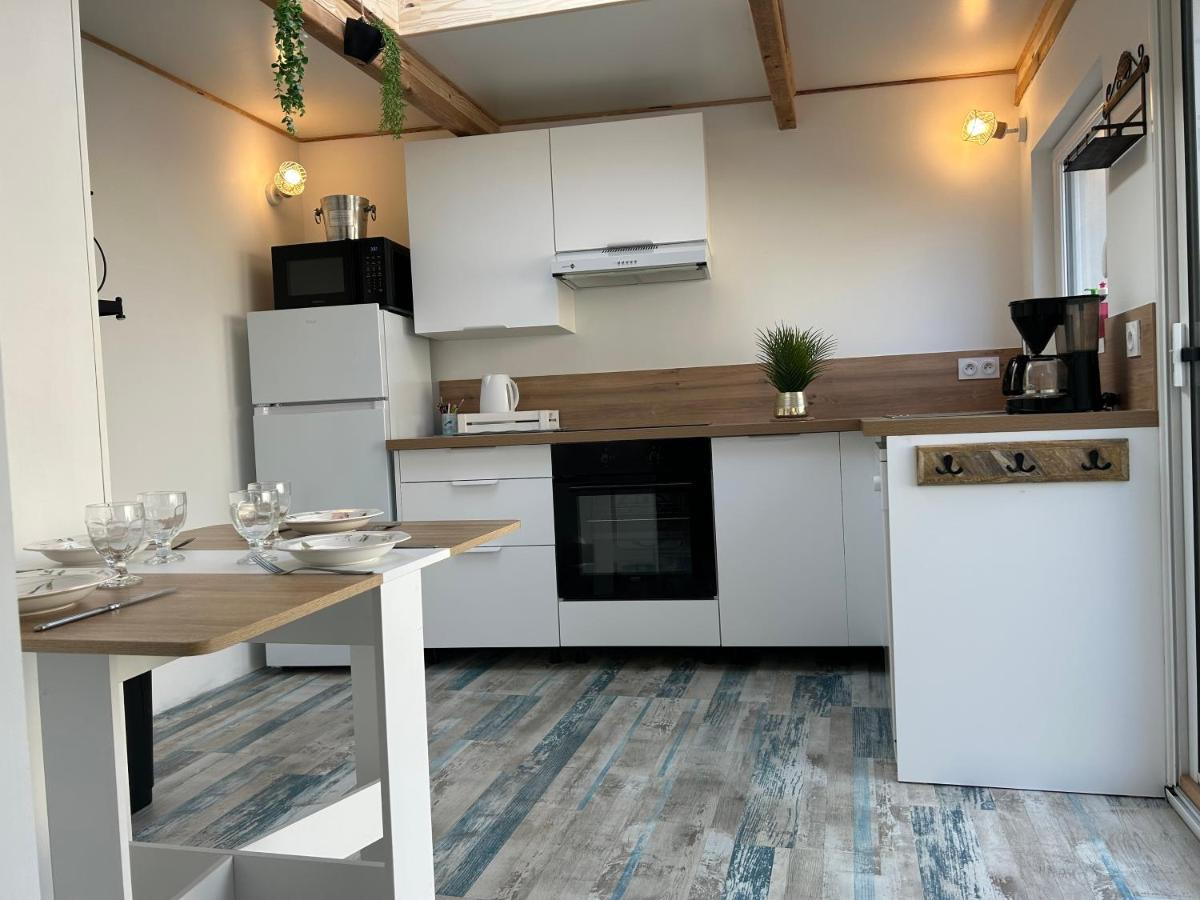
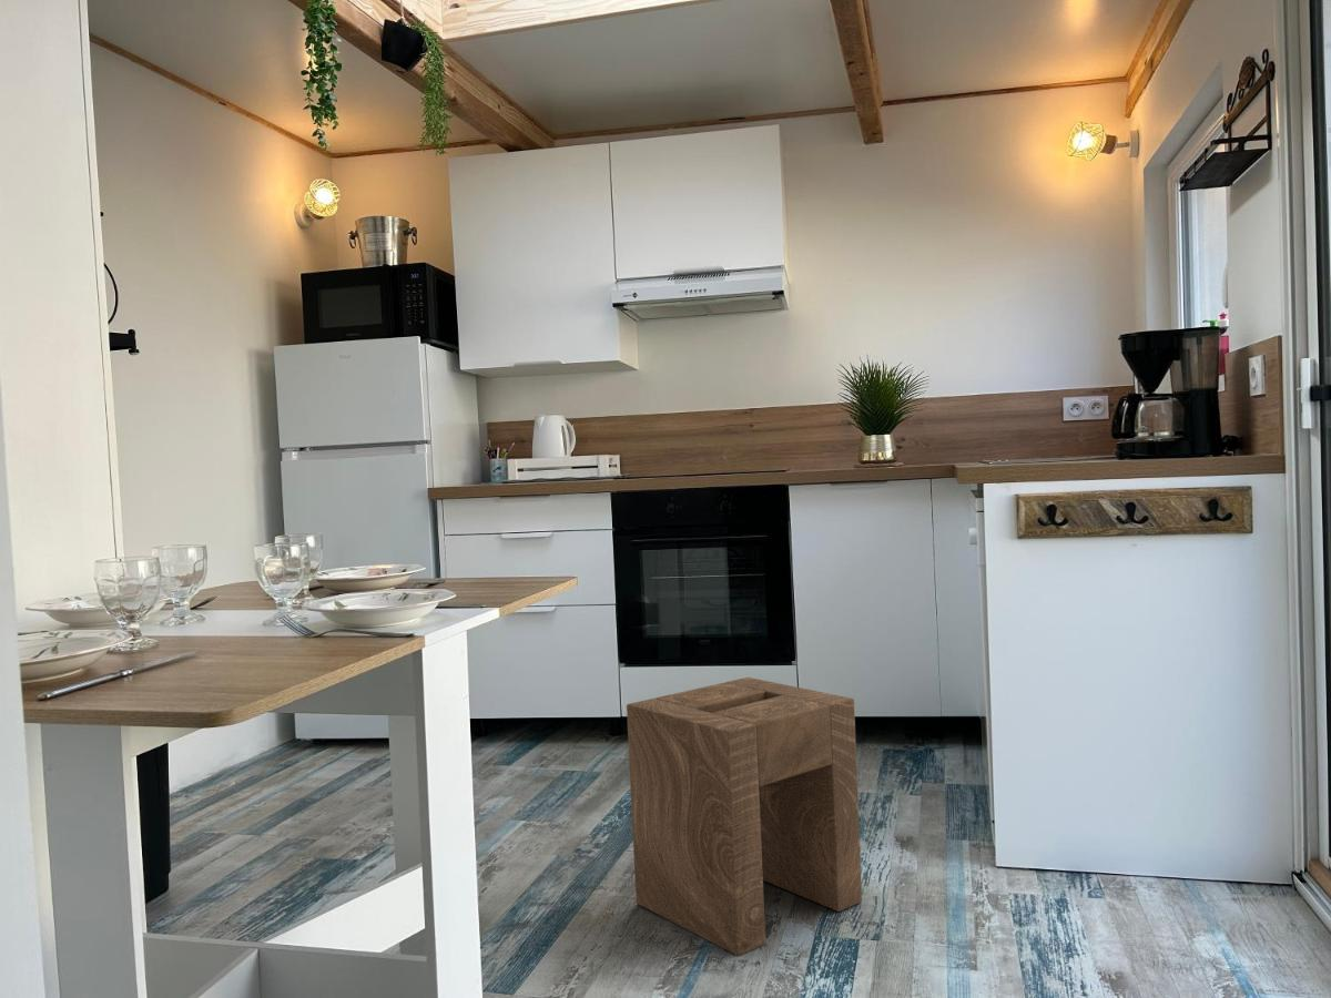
+ stool (743, 802)
